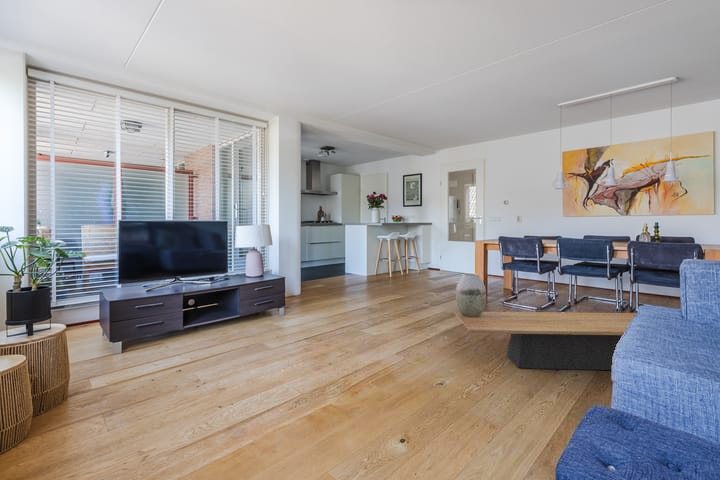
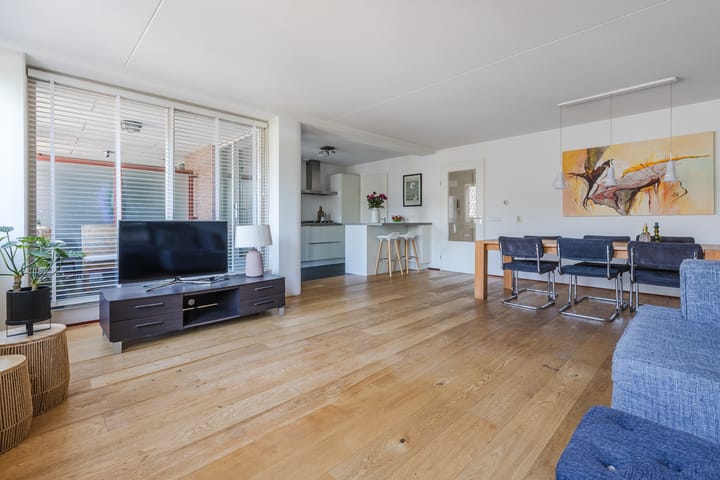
- coffee table (565, 341)
- vase (470, 294)
